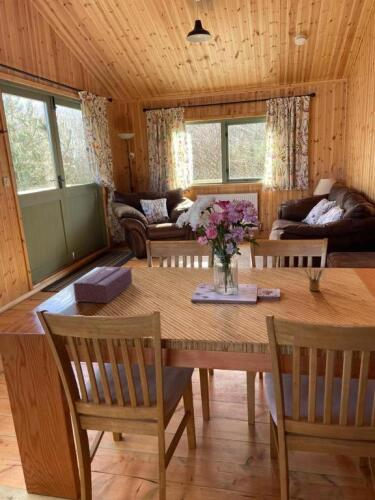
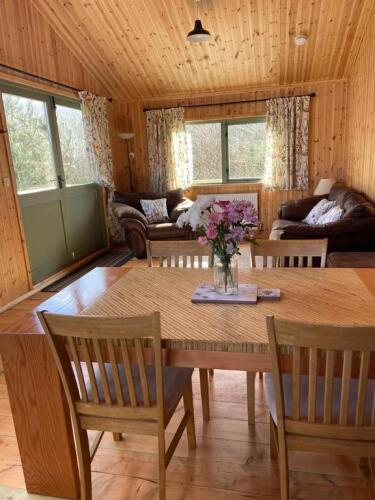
- pencil box (314, 278)
- tissue box (104, 283)
